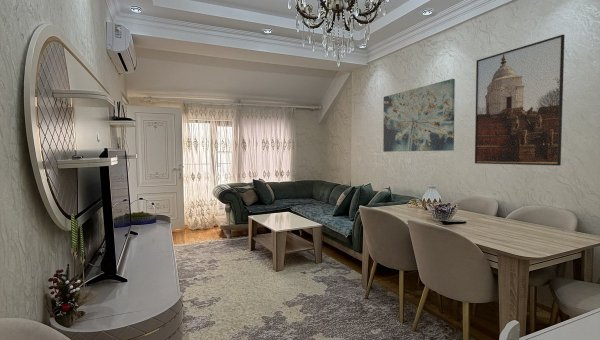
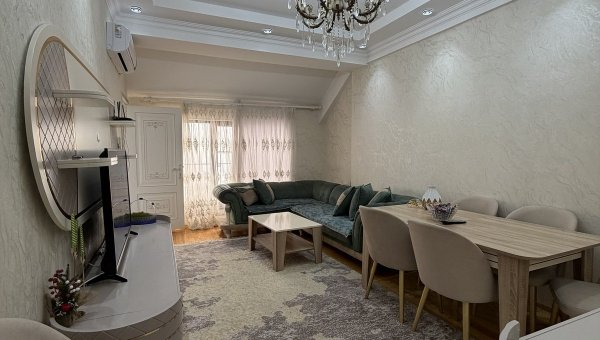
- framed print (513, 107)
- wall art (414, 120)
